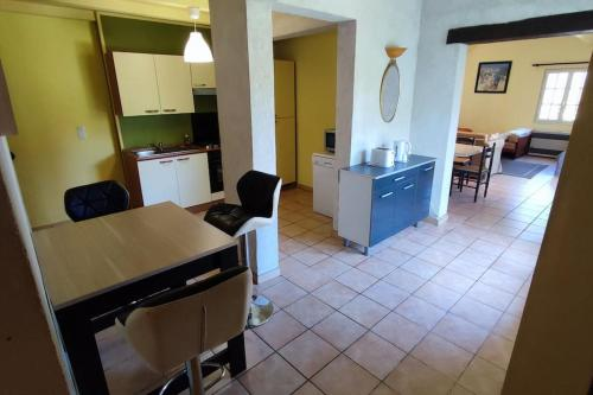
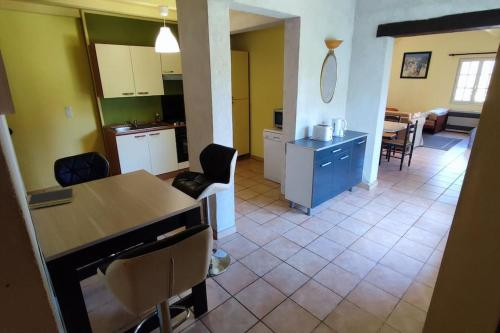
+ notepad (51, 197)
